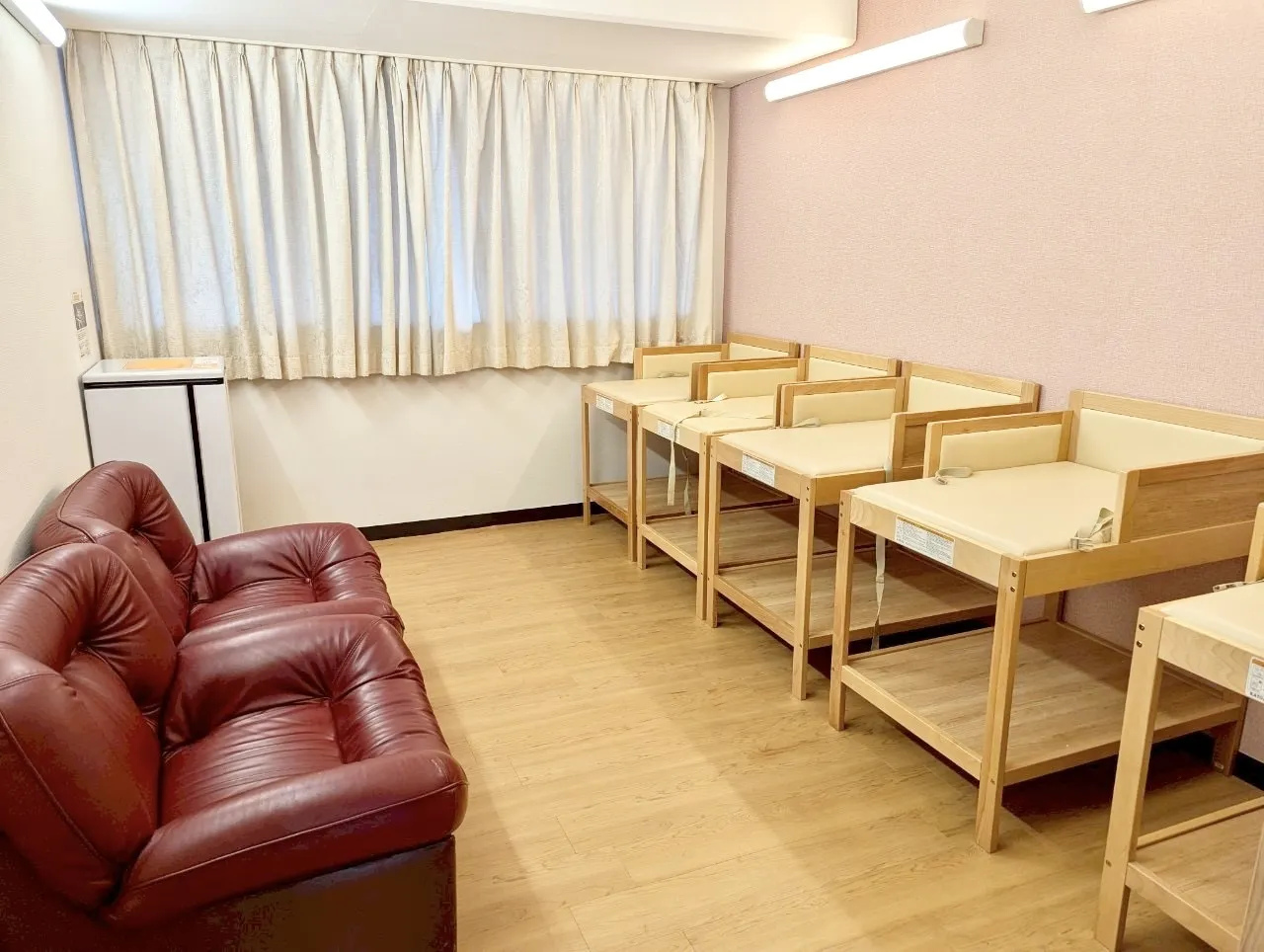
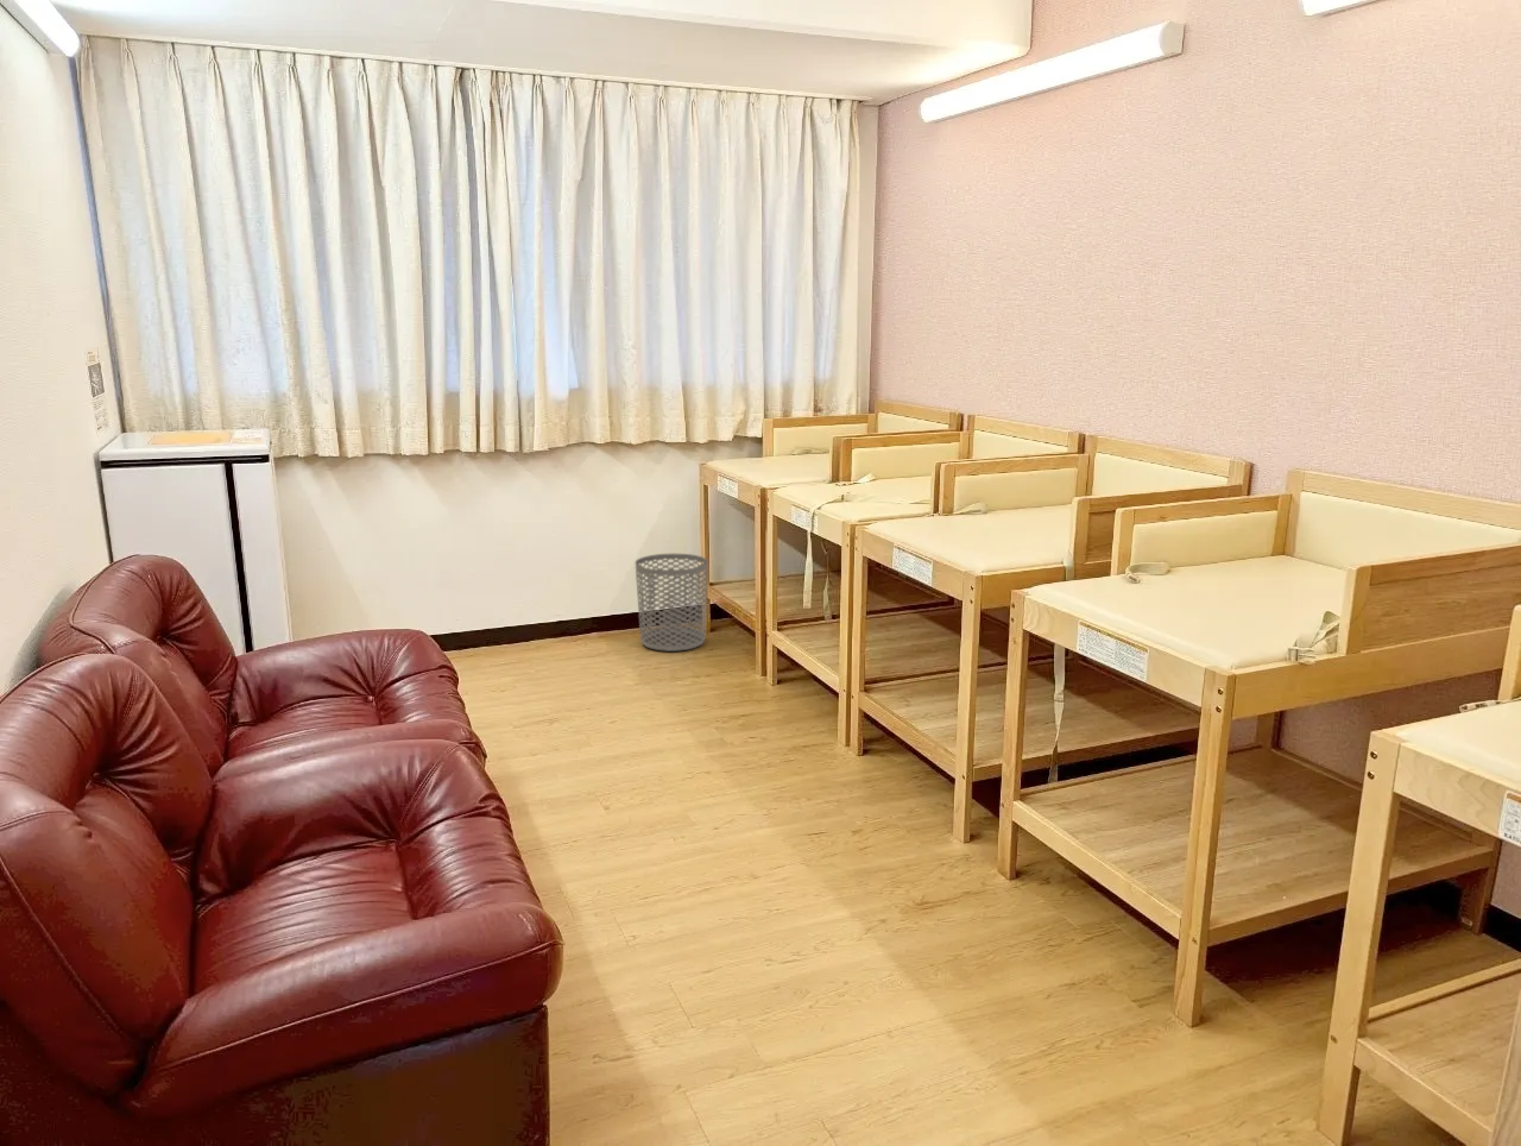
+ waste bin (671, 602)
